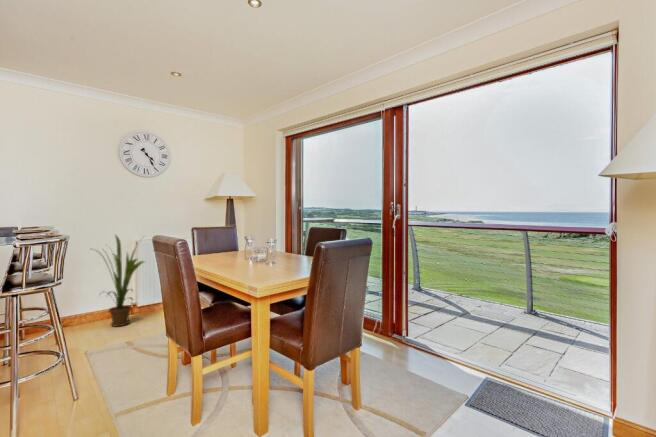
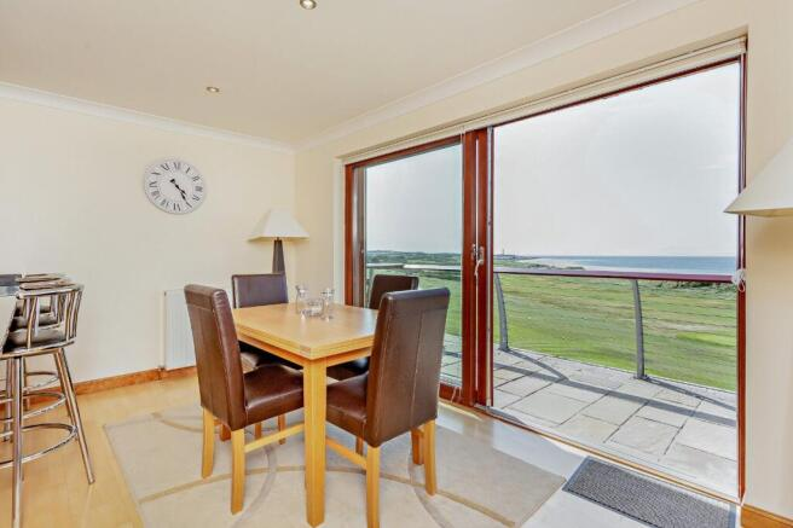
- house plant (116, 279)
